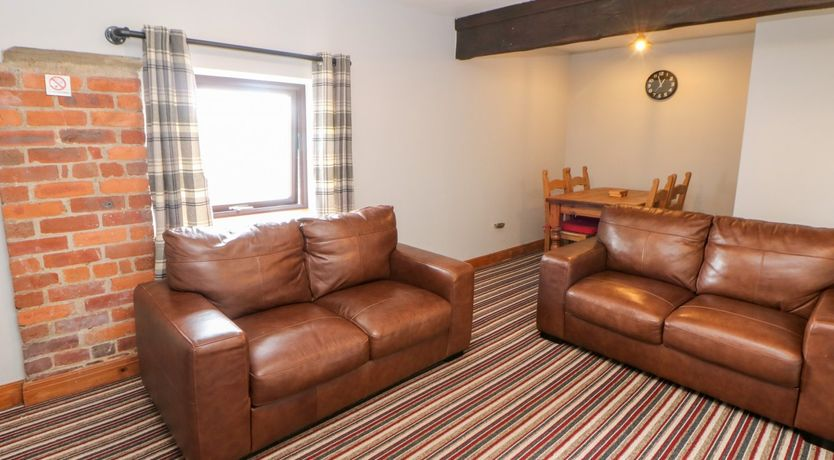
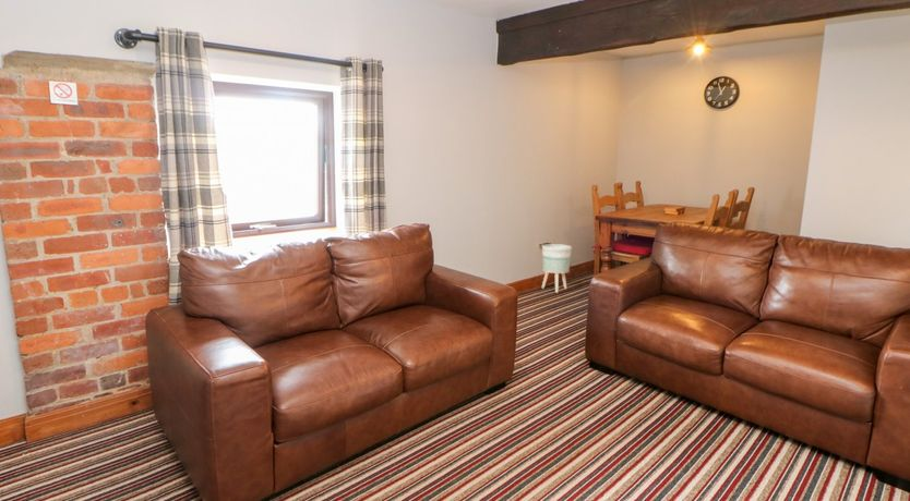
+ planter (555, 268)
